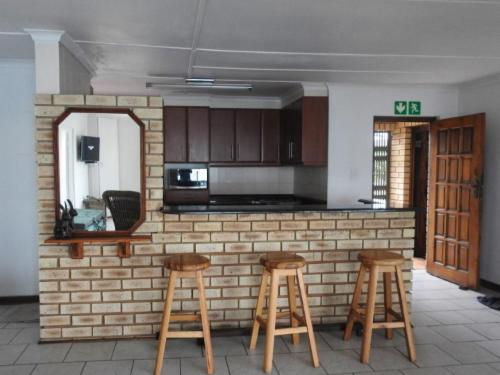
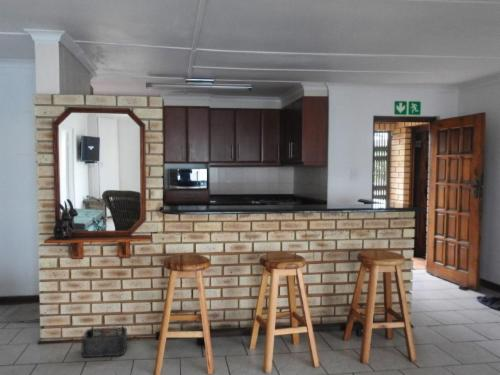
+ storage bin (105, 341)
